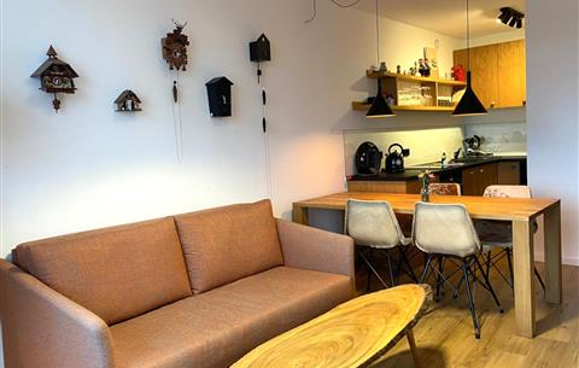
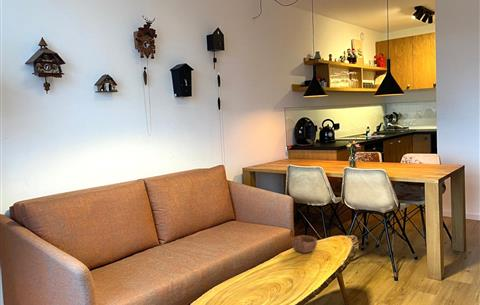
+ bowl (304, 244)
